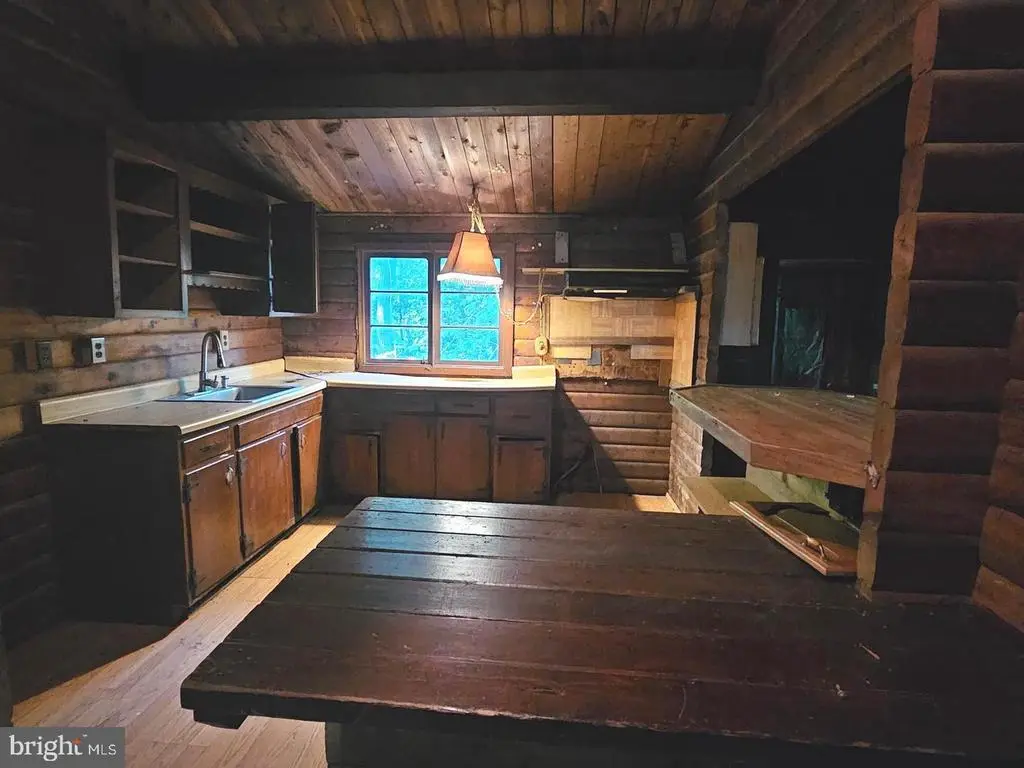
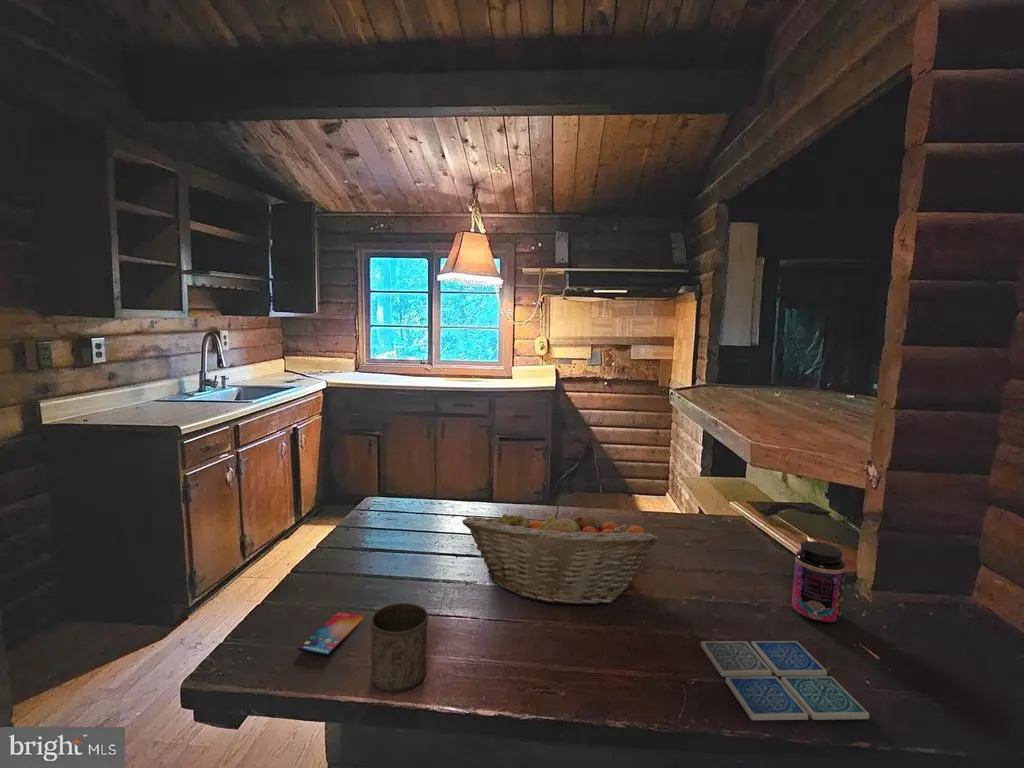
+ drink coaster (776, 677)
+ fruit basket (557, 543)
+ cup (399, 645)
+ smartphone (333, 632)
+ jar (818, 580)
